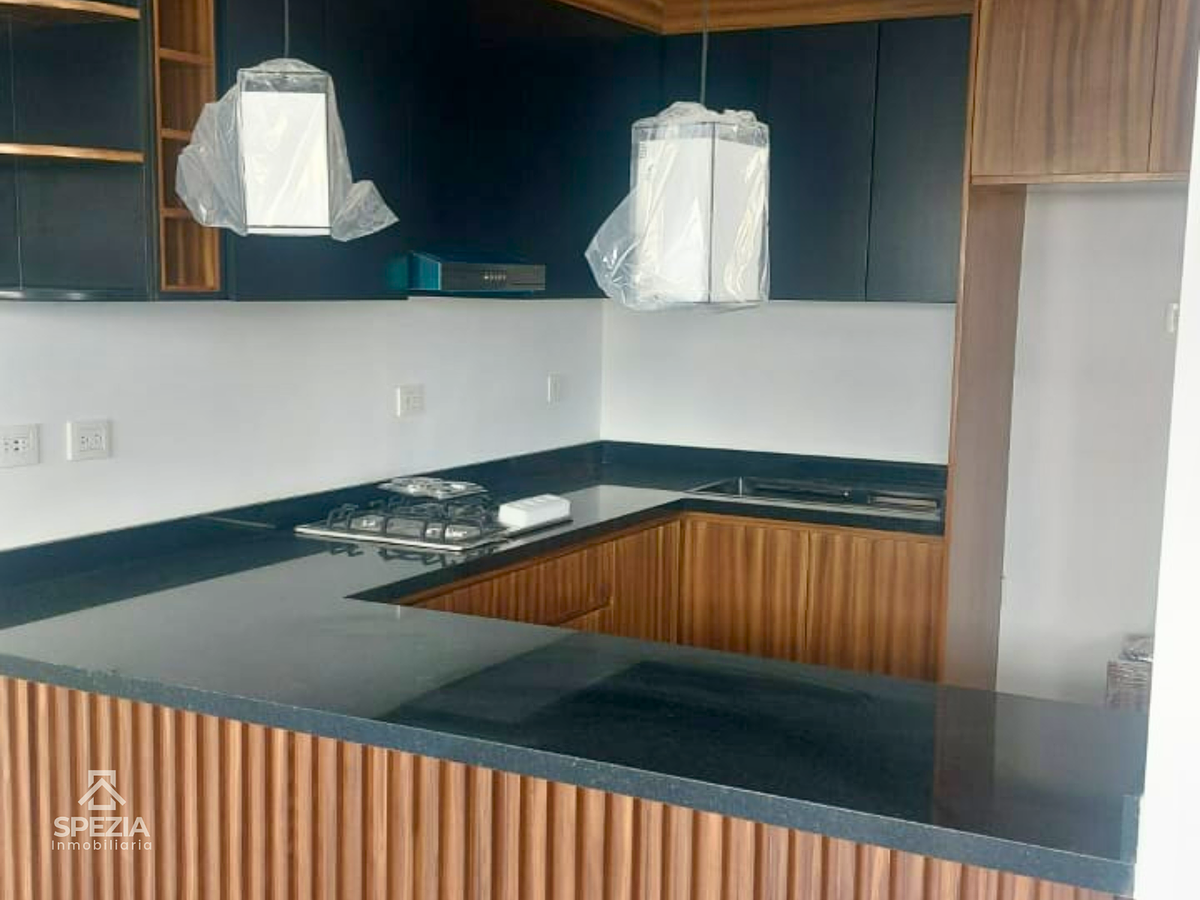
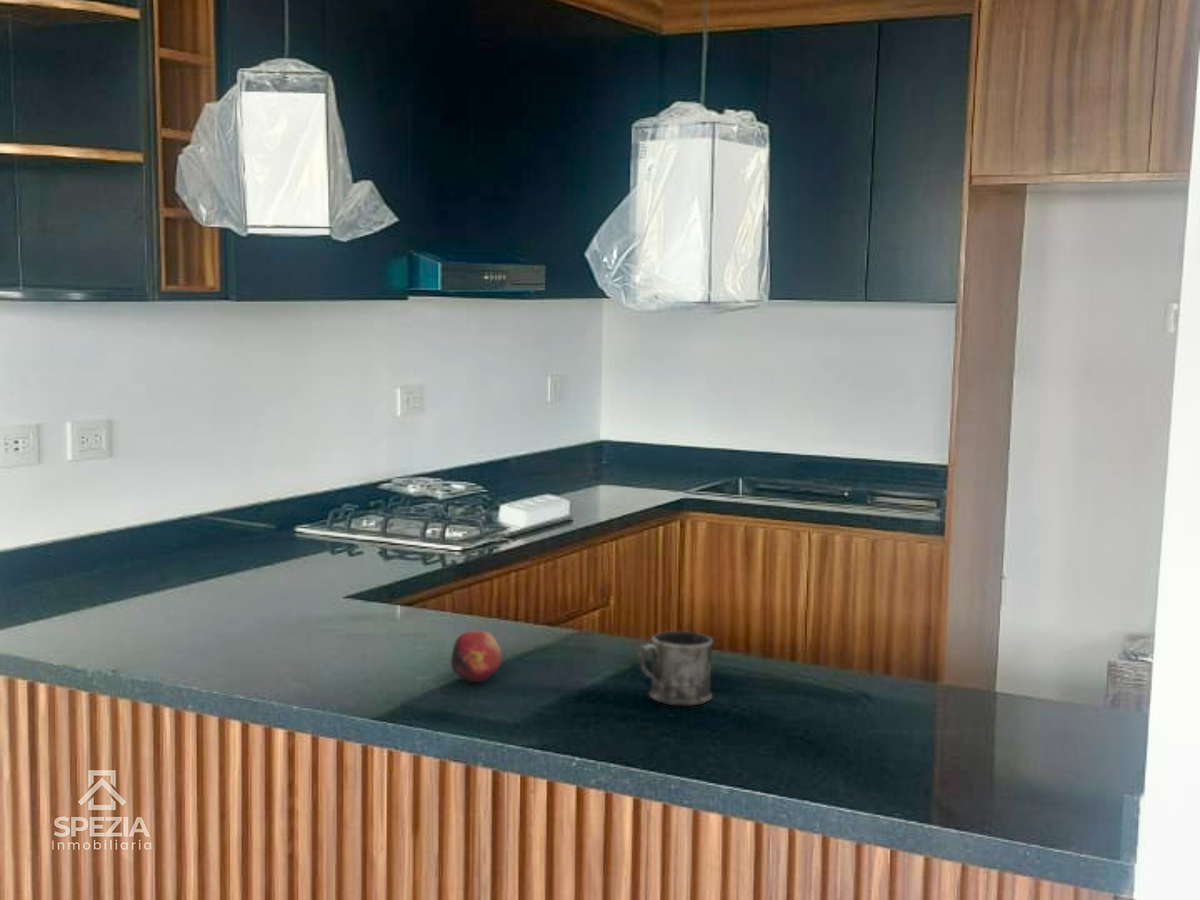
+ fruit (475, 656)
+ mug (674, 668)
